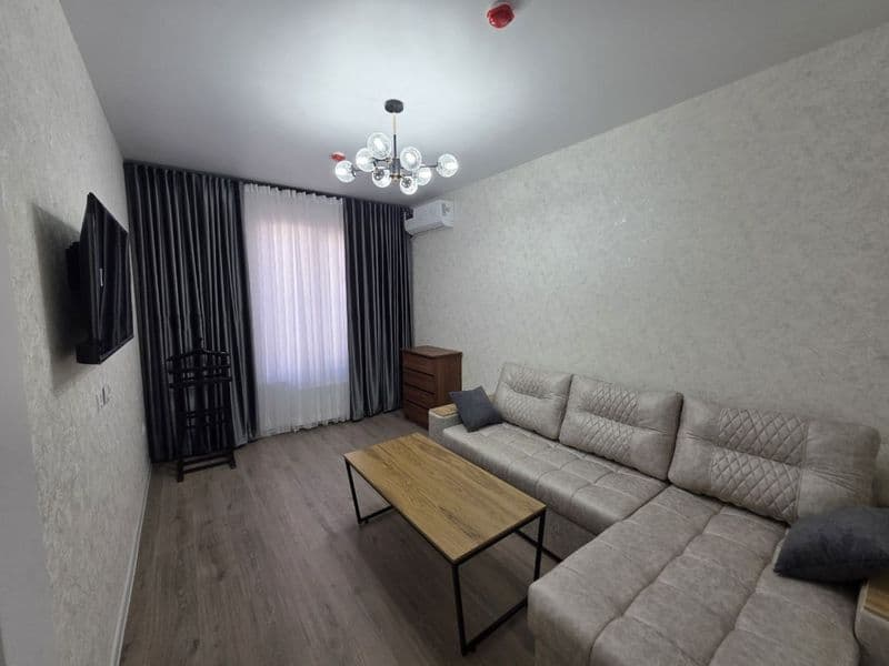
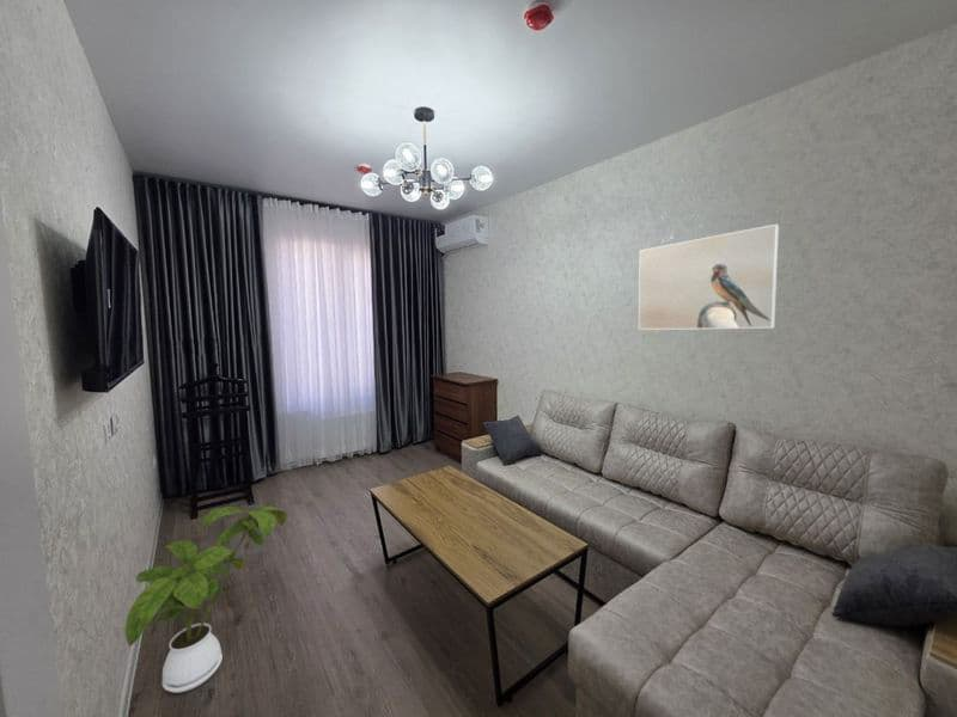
+ house plant (217, 582)
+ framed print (699, 284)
